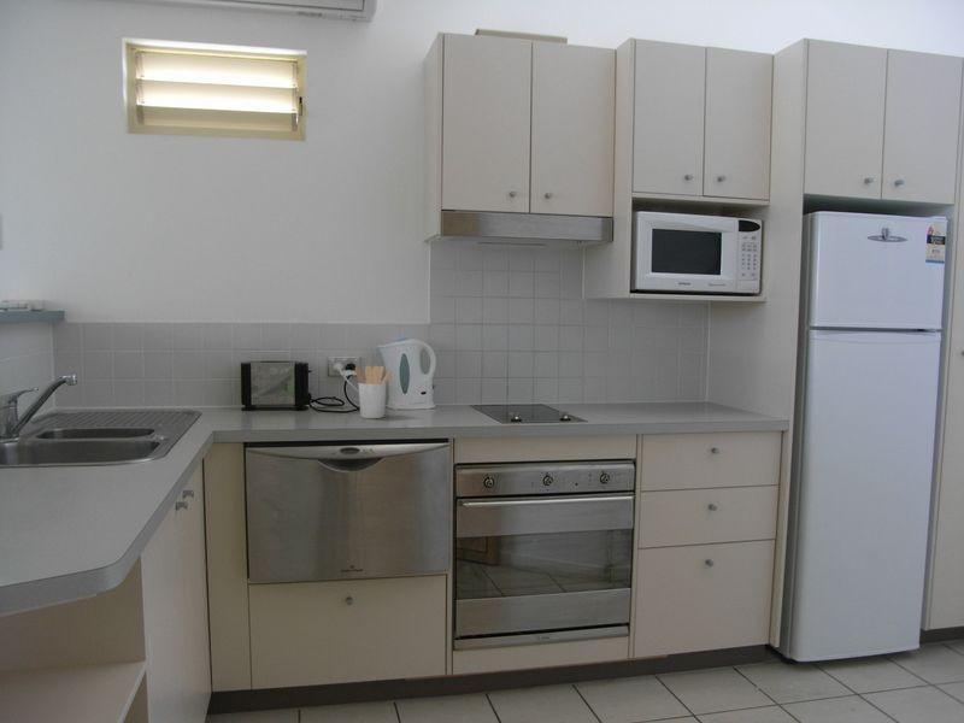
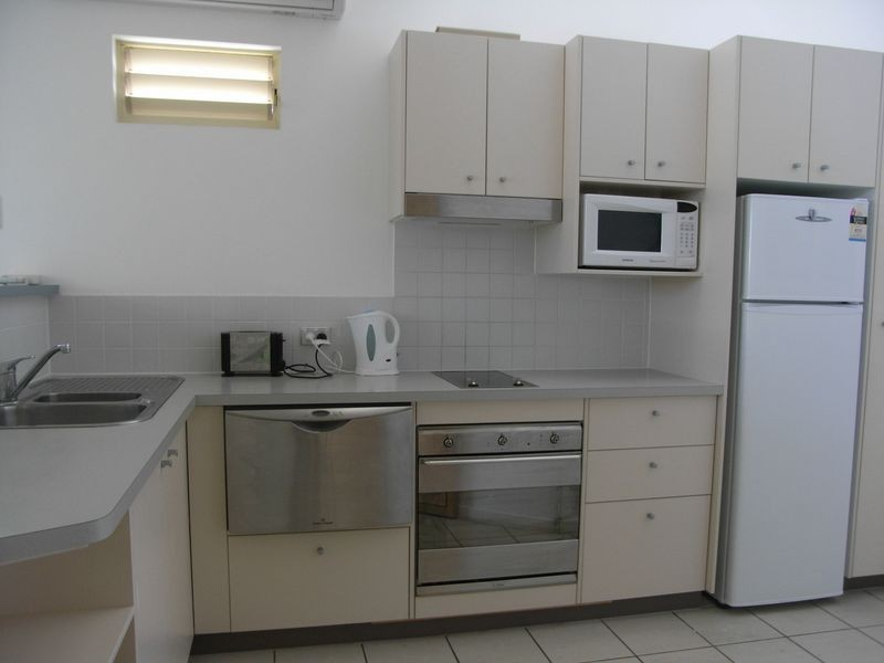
- utensil holder (372, 389)
